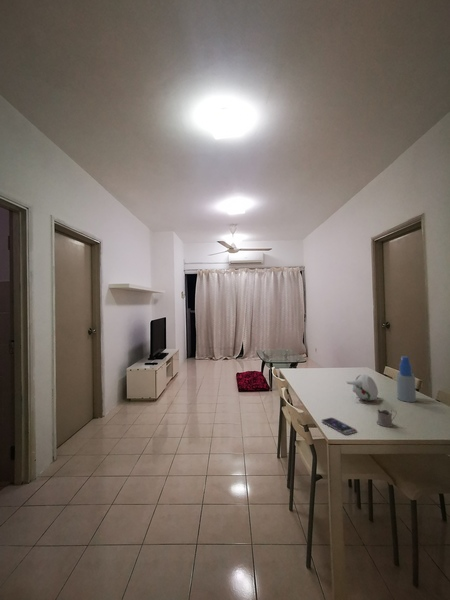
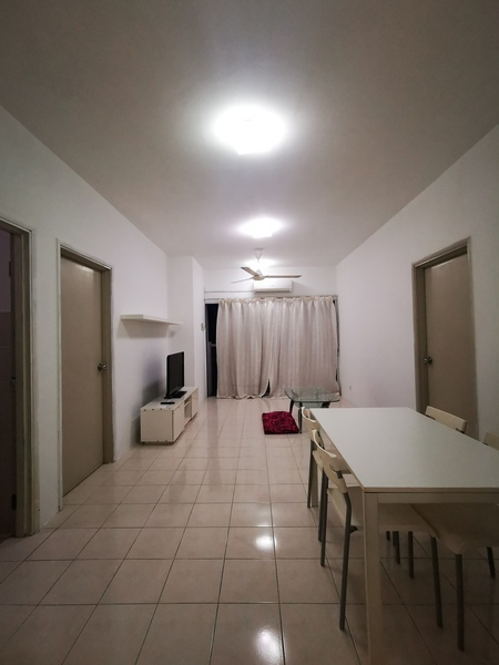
- tea glass holder (386, 414)
- spray bottle (405, 377)
- smartphone (338, 425)
- teapot (364, 387)
